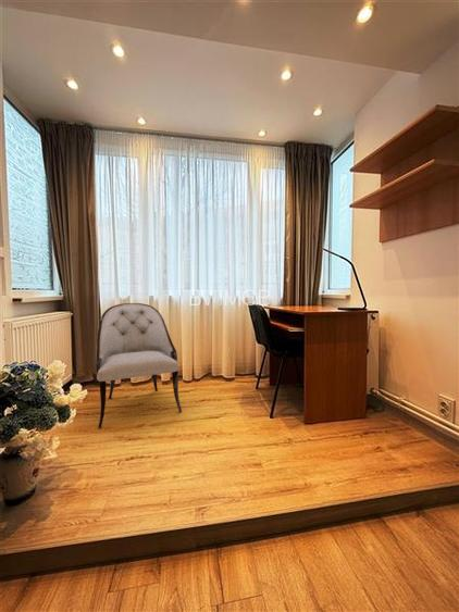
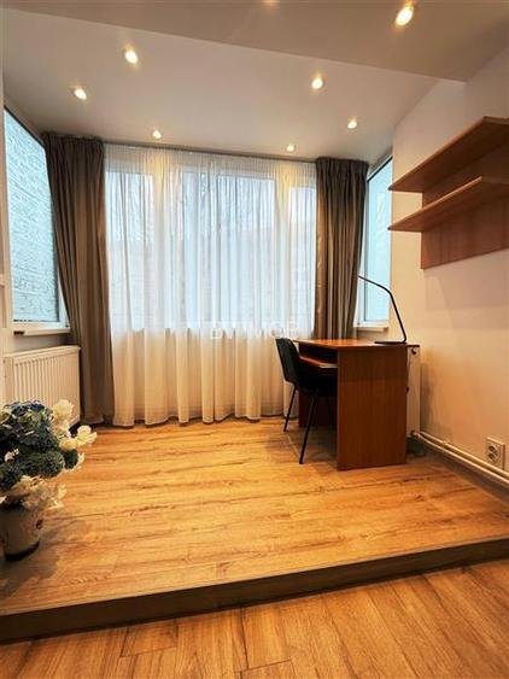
- armchair (136, 354)
